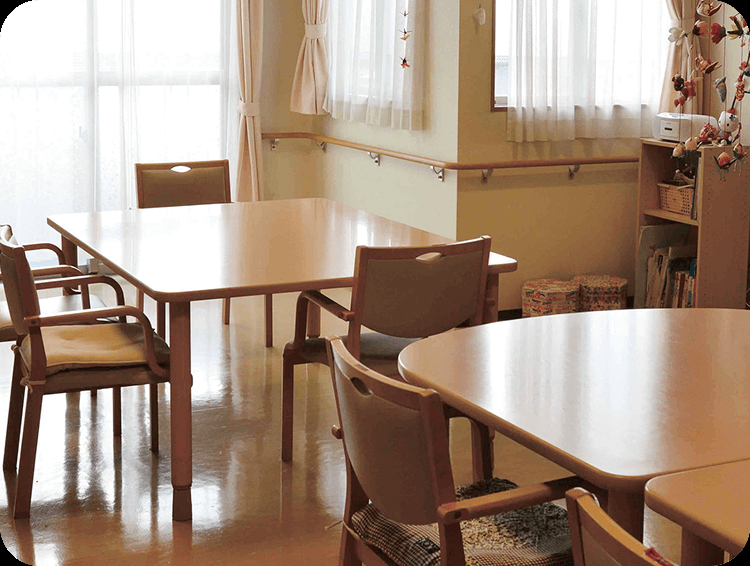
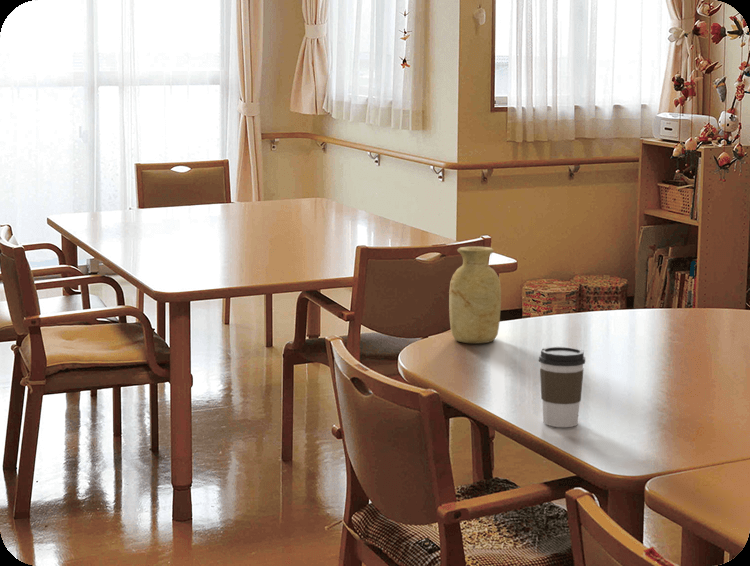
+ coffee cup (561, 386)
+ vase (475, 294)
